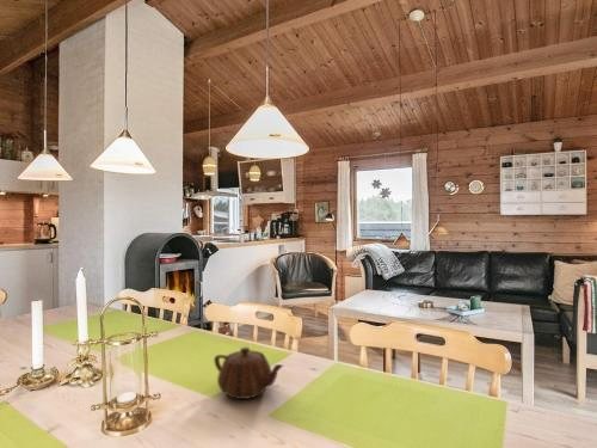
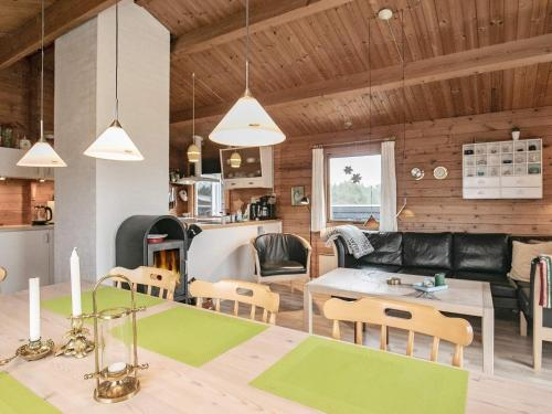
- teapot (247, 369)
